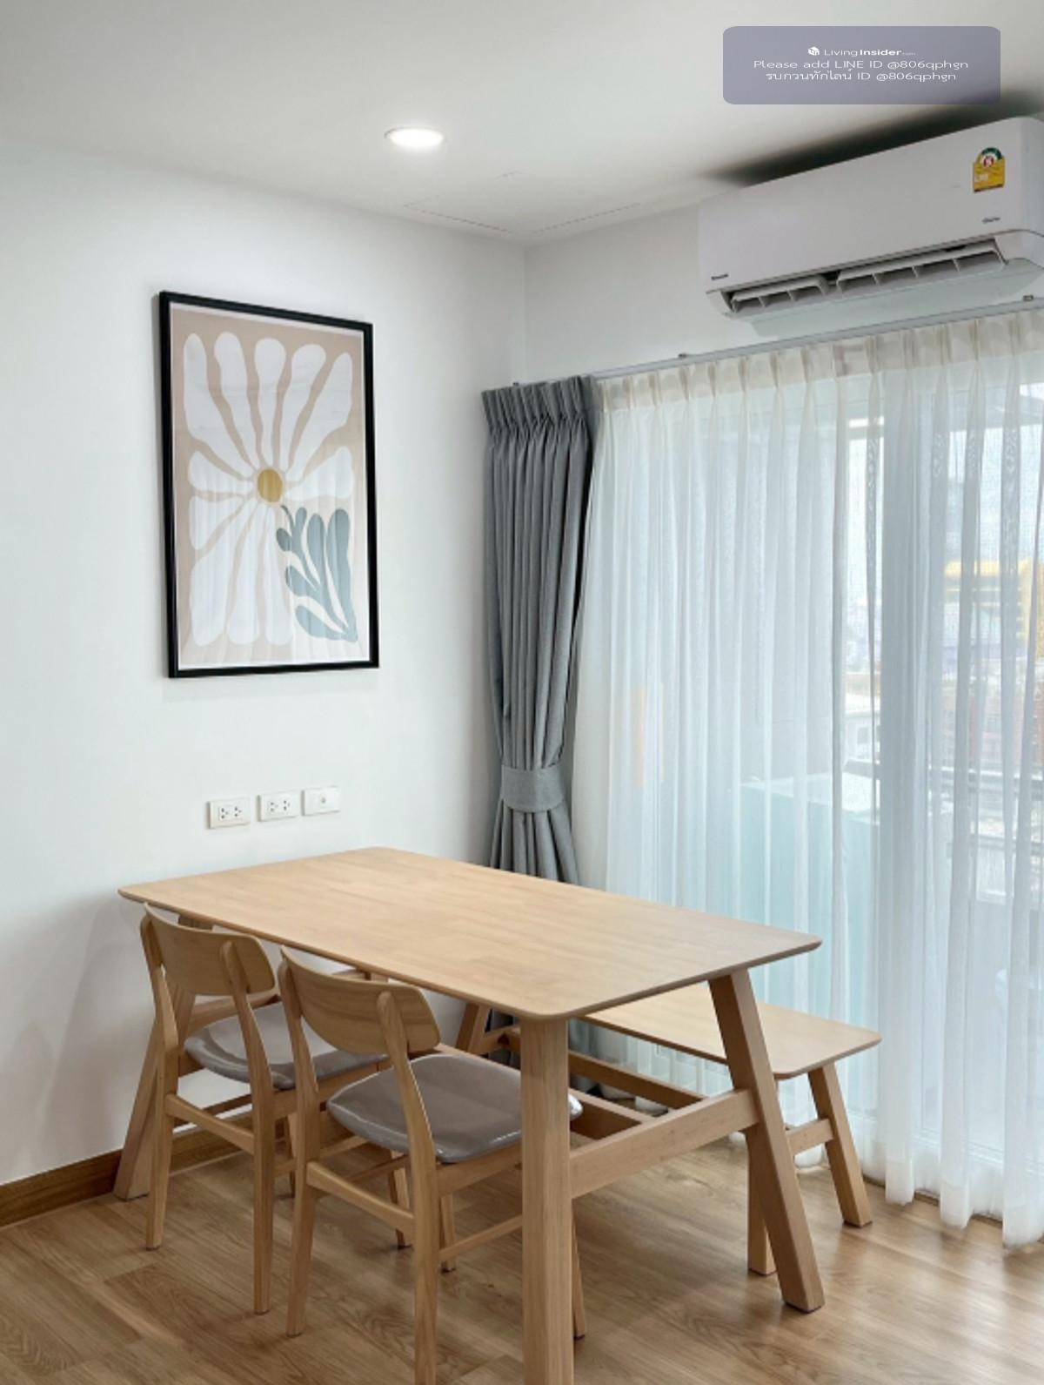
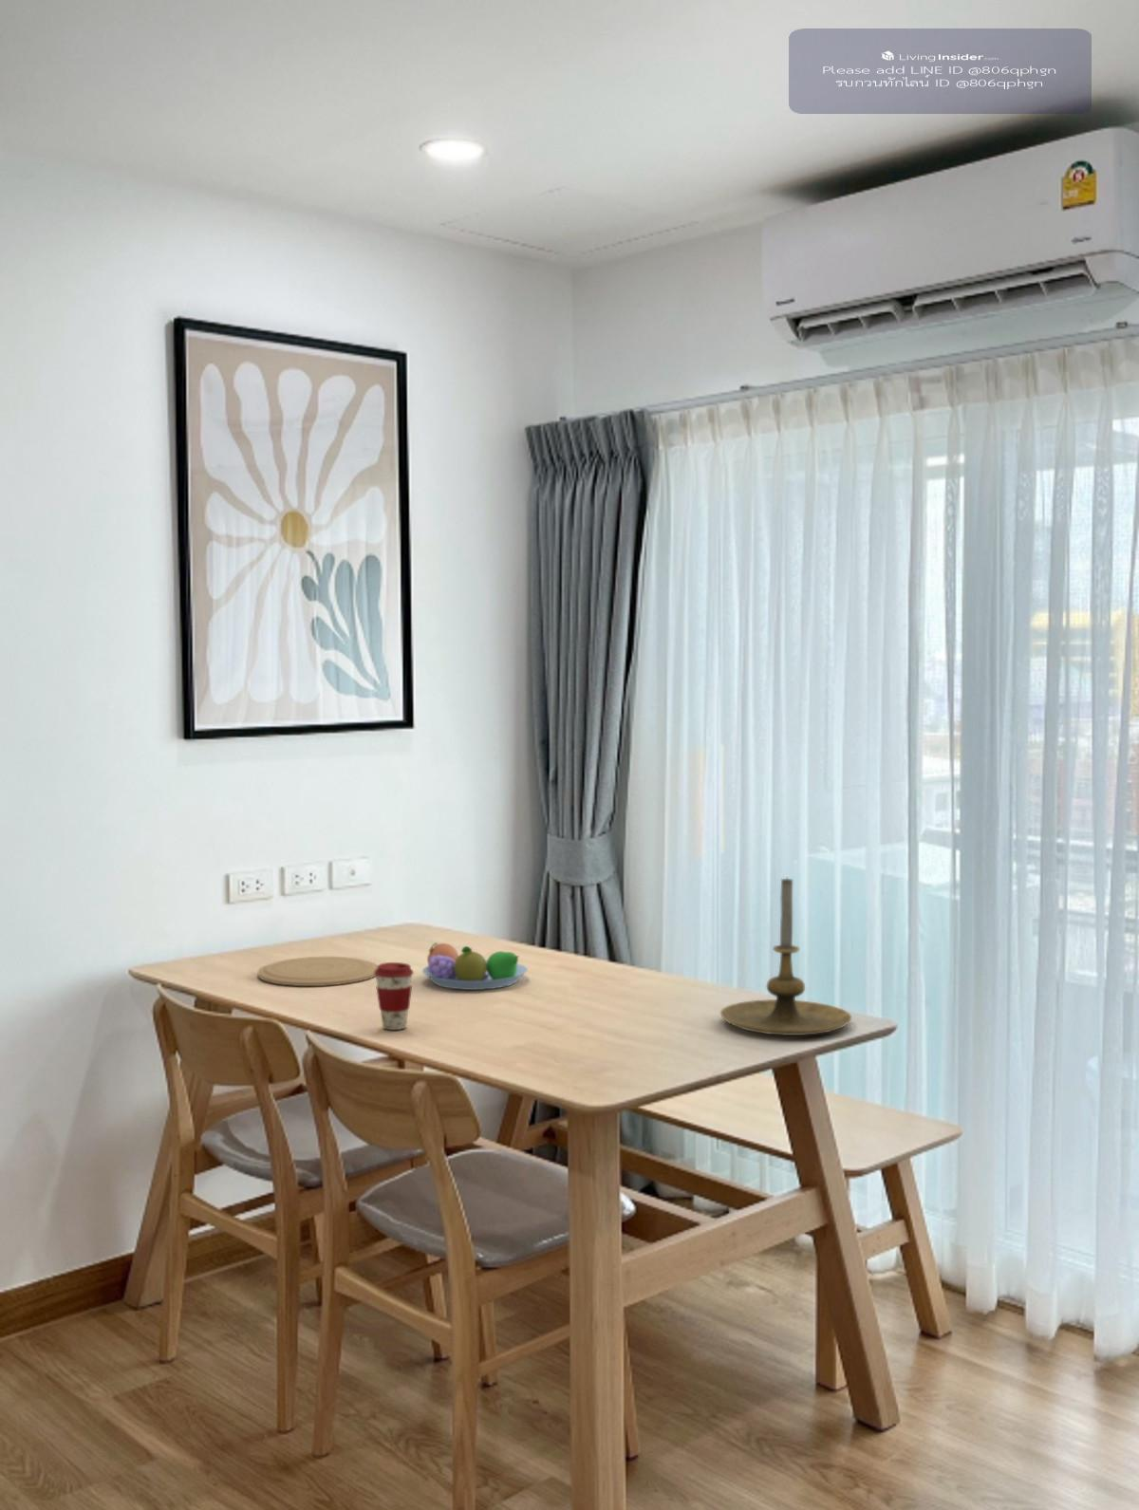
+ plate (319, 970)
+ fruit bowl (476, 961)
+ coffee cup (394, 995)
+ candle holder (786, 950)
